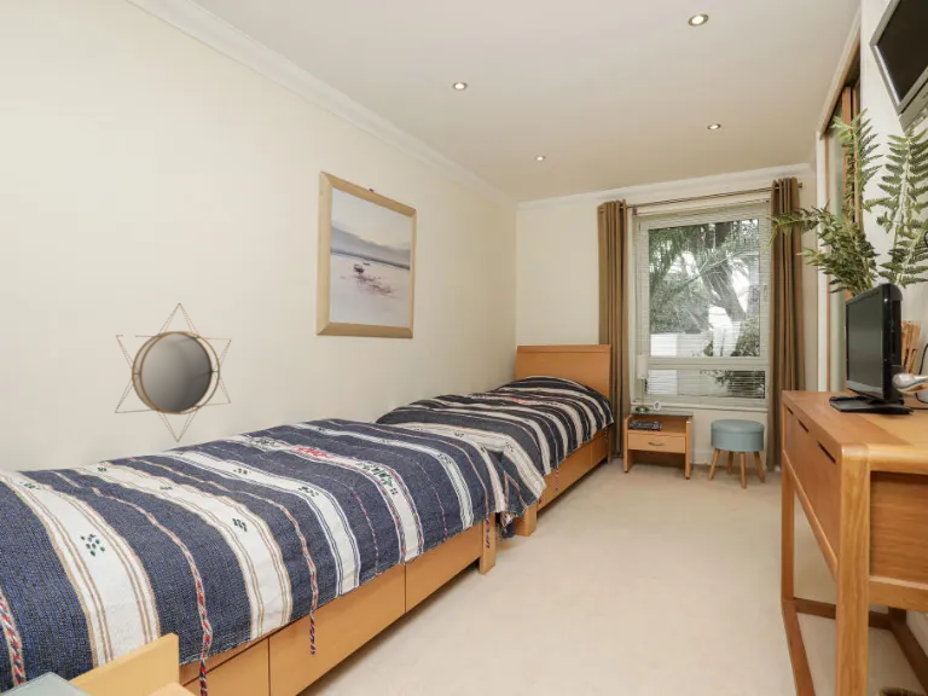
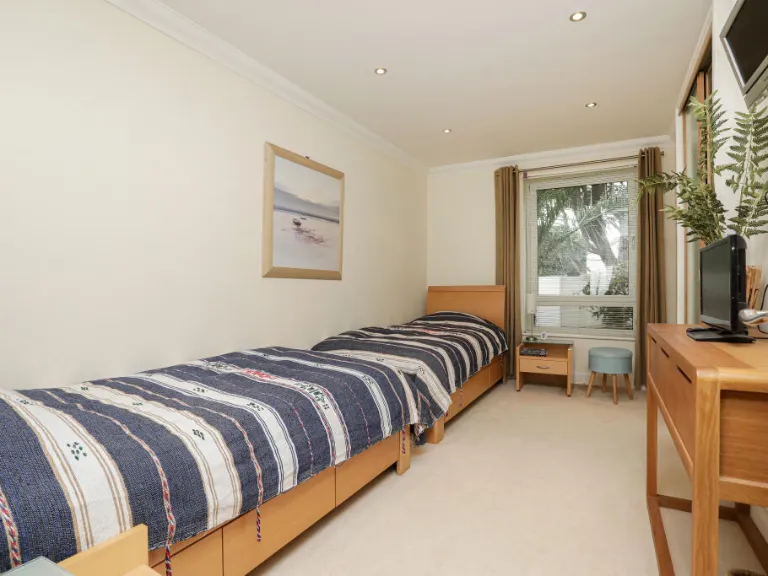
- home mirror (178, 372)
